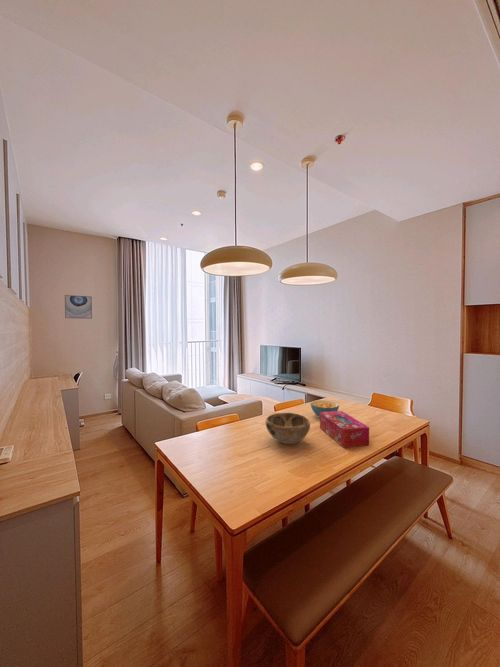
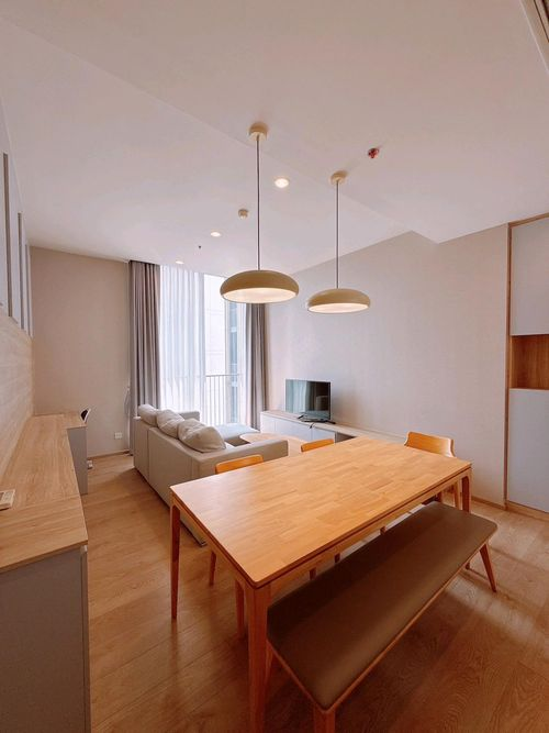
- decorative bowl (287, 430)
- wall art (78, 307)
- cereal bowl (324, 410)
- tissue box (342, 427)
